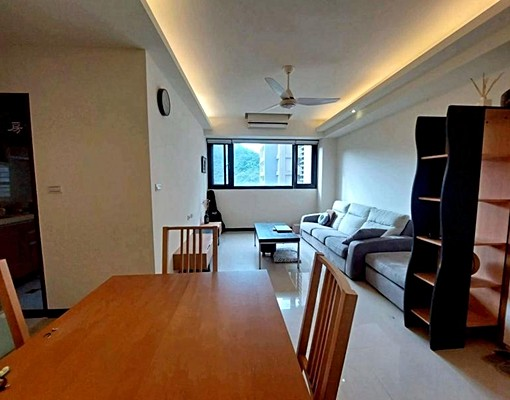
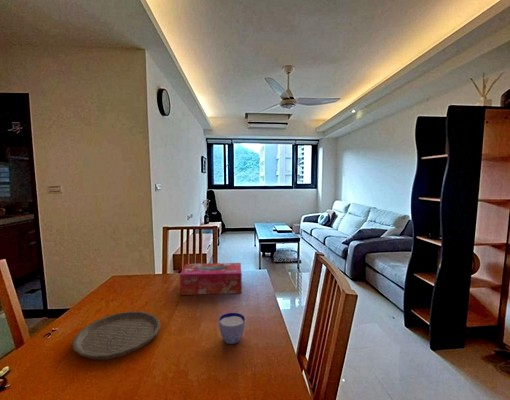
+ plate (119, 333)
+ cup (234, 327)
+ tissue box (212, 277)
